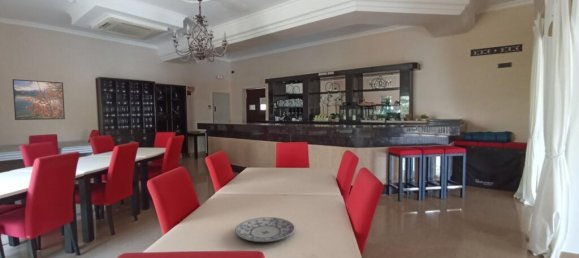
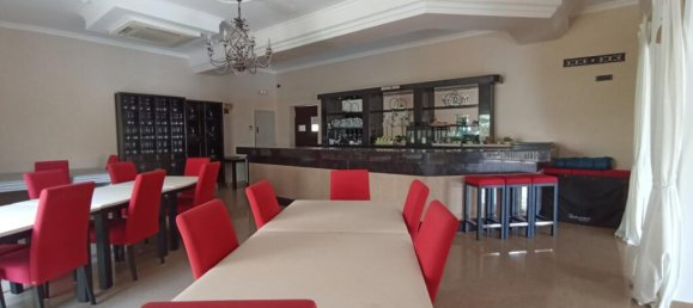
- plate (265, 230)
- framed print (40, 100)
